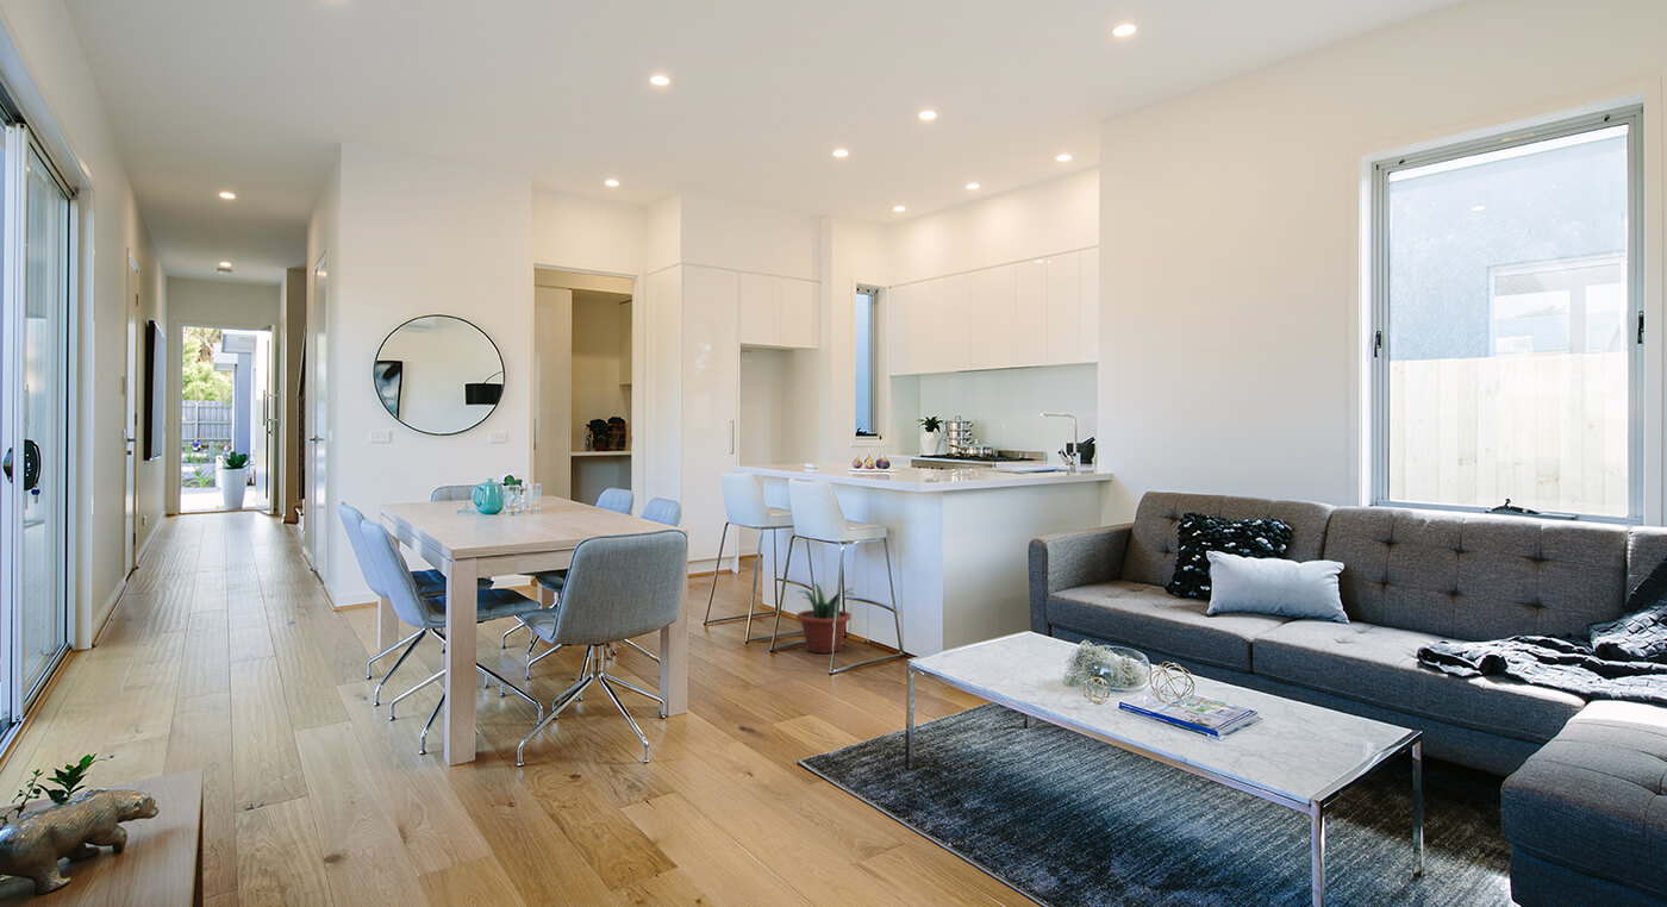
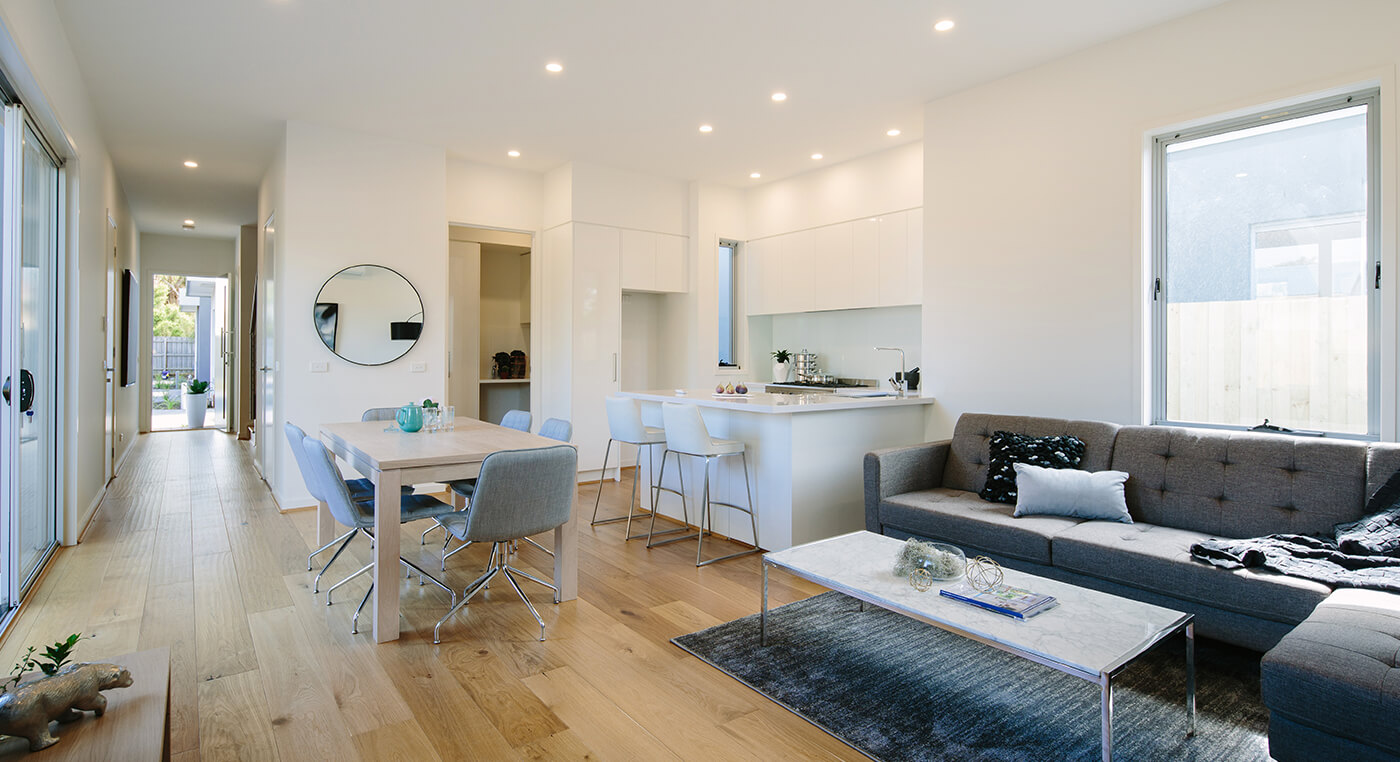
- potted plant (826, 618)
